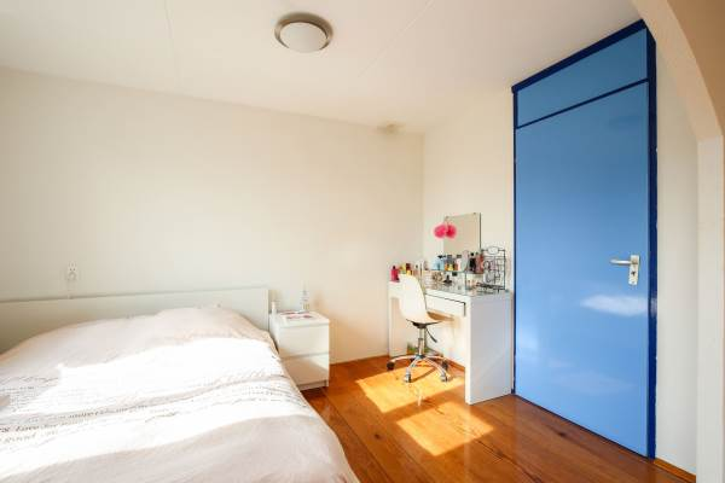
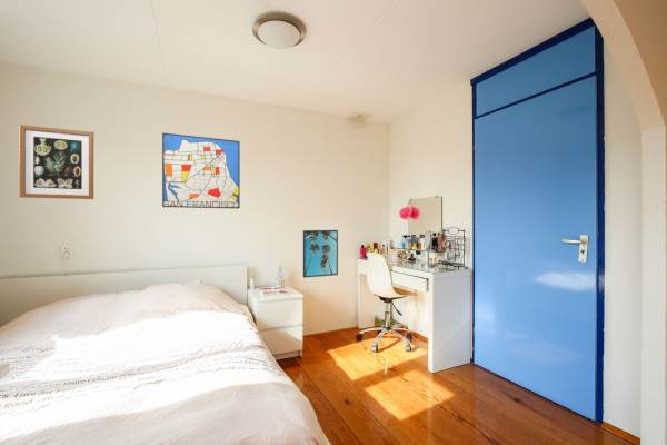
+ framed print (320, 253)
+ wall art (58, 164)
+ wall art (202, 172)
